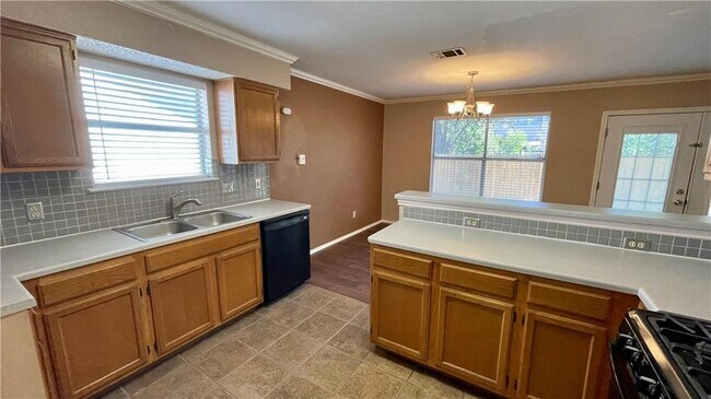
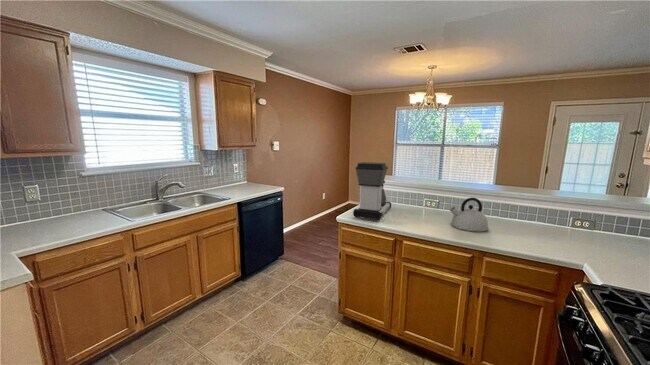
+ coffee maker (374, 188)
+ kettle (468, 212)
